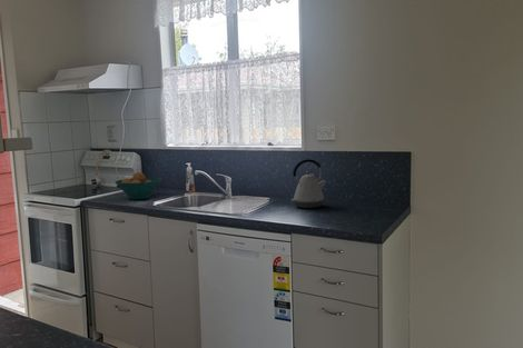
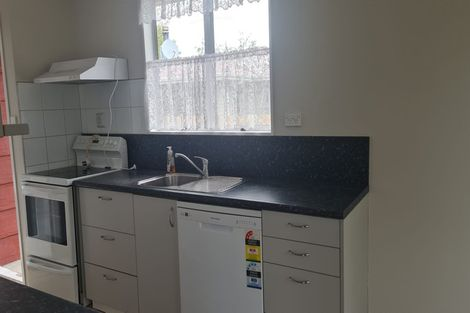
- kettle (309, 182)
- fruit bowl (138, 185)
